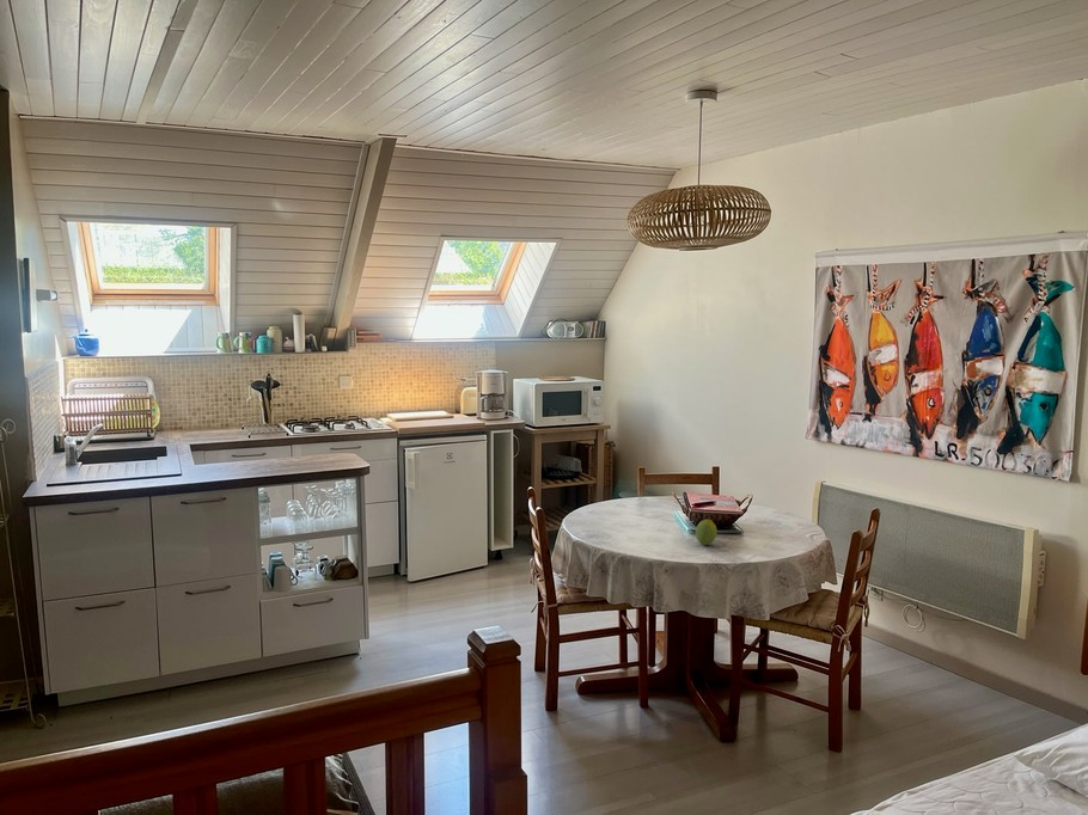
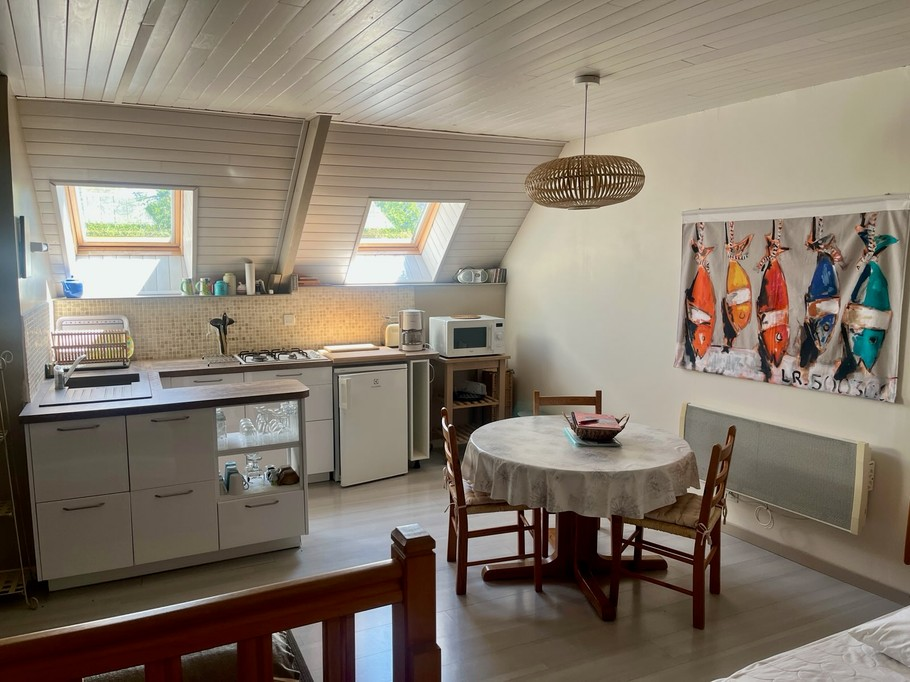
- fruit (705, 532)
